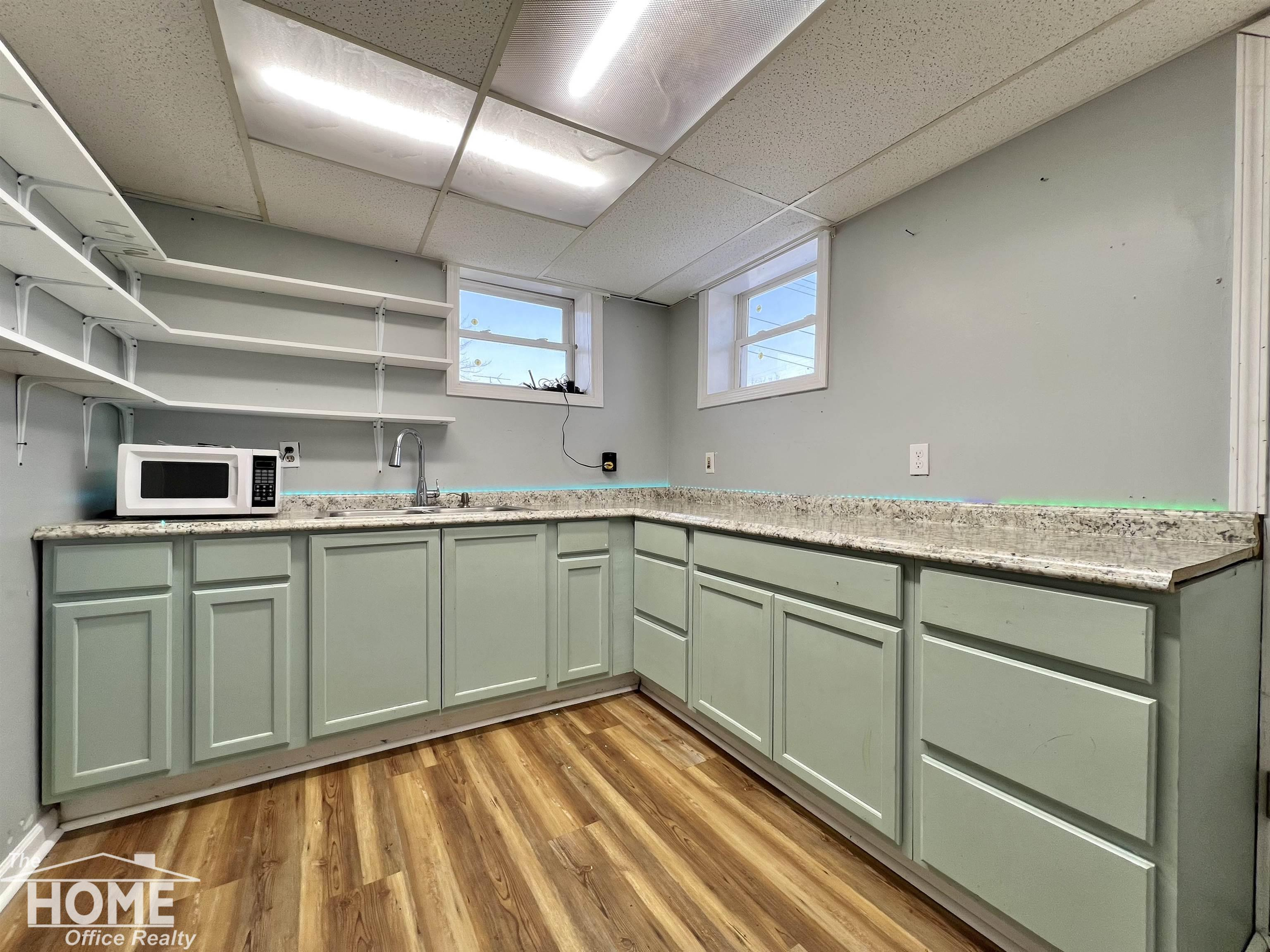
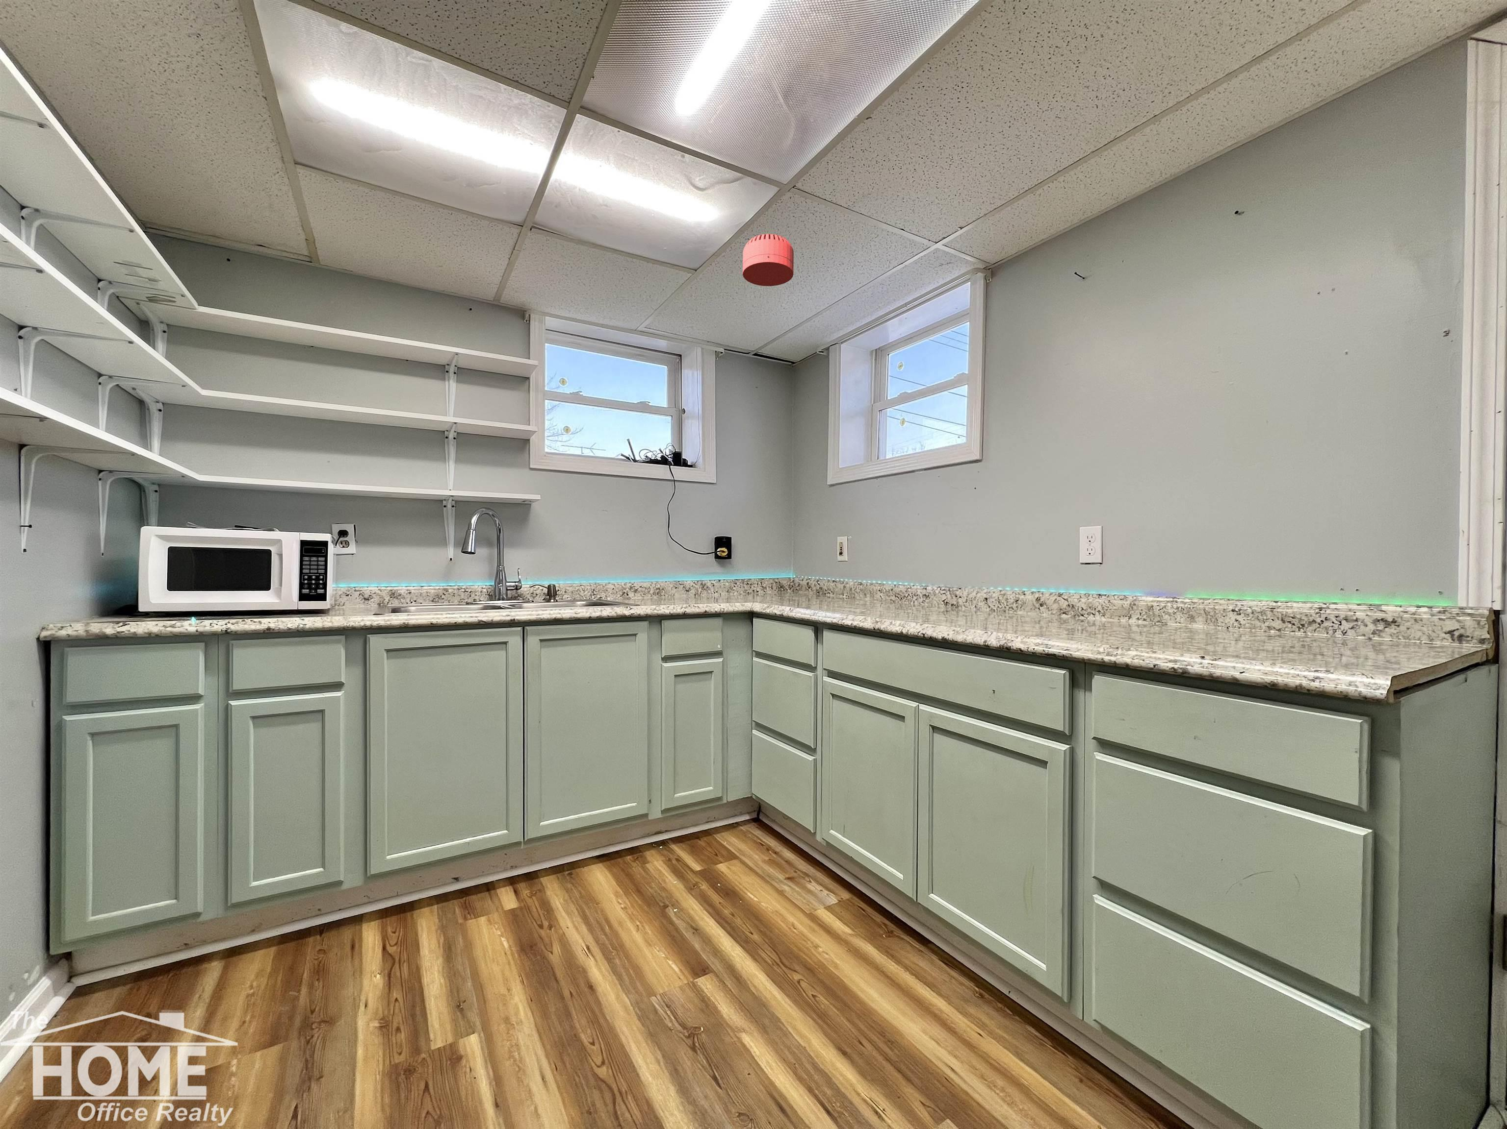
+ smoke detector (768, 260)
